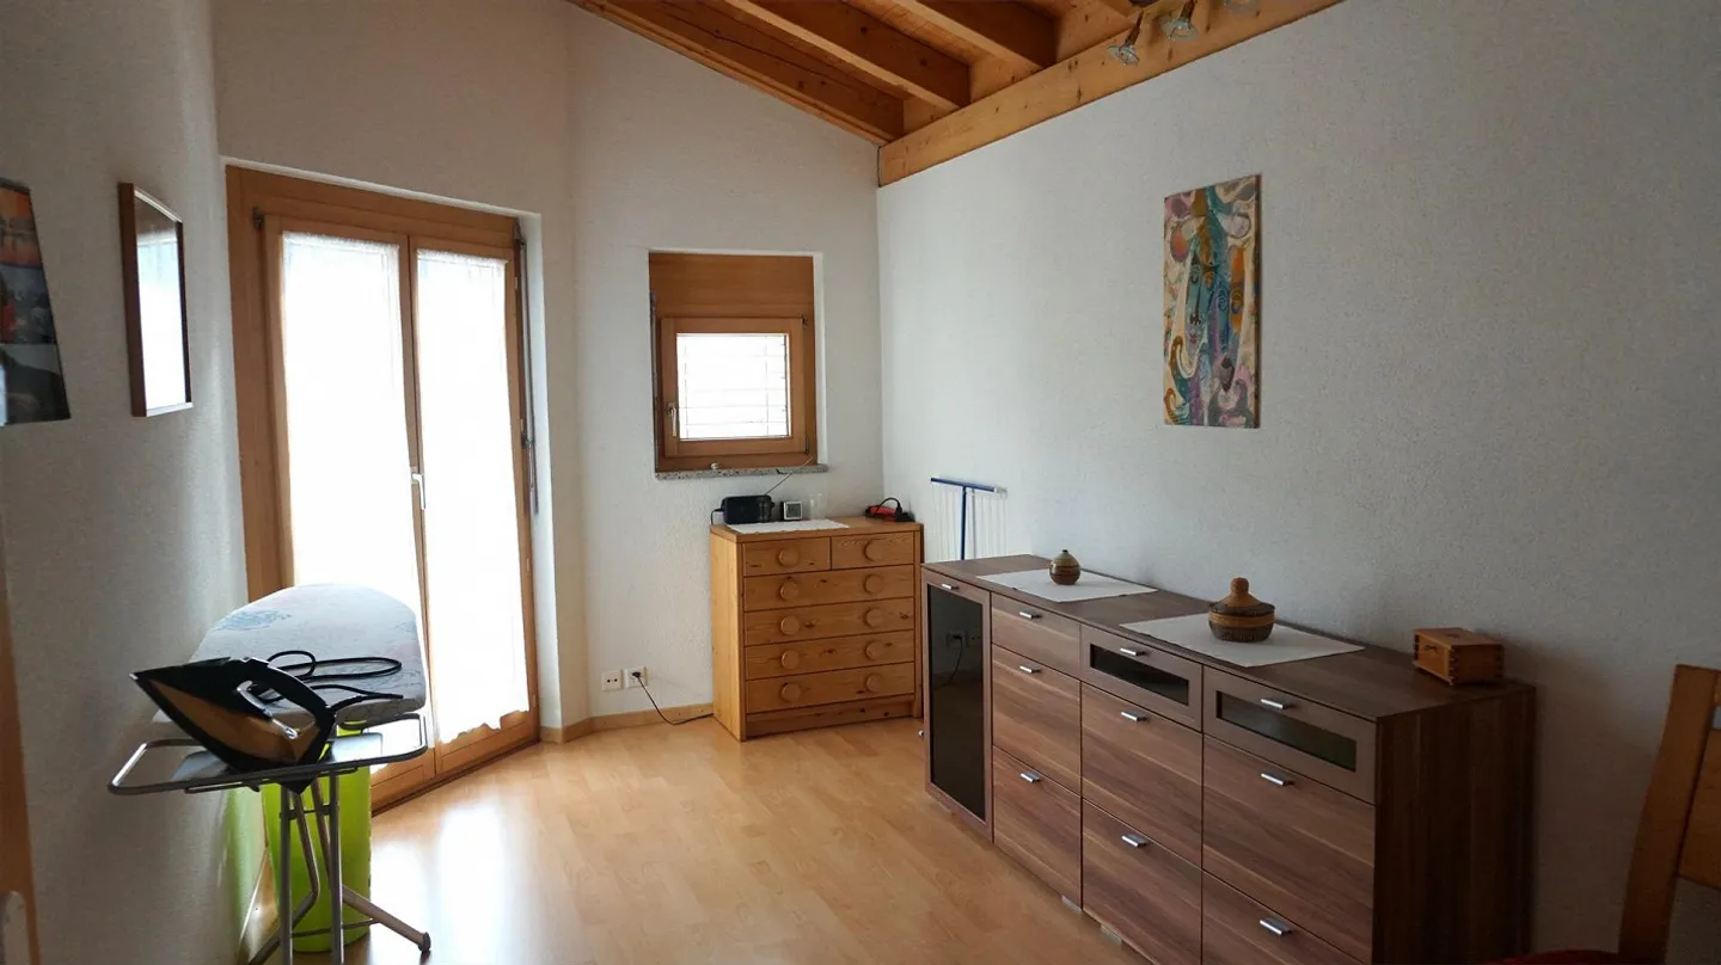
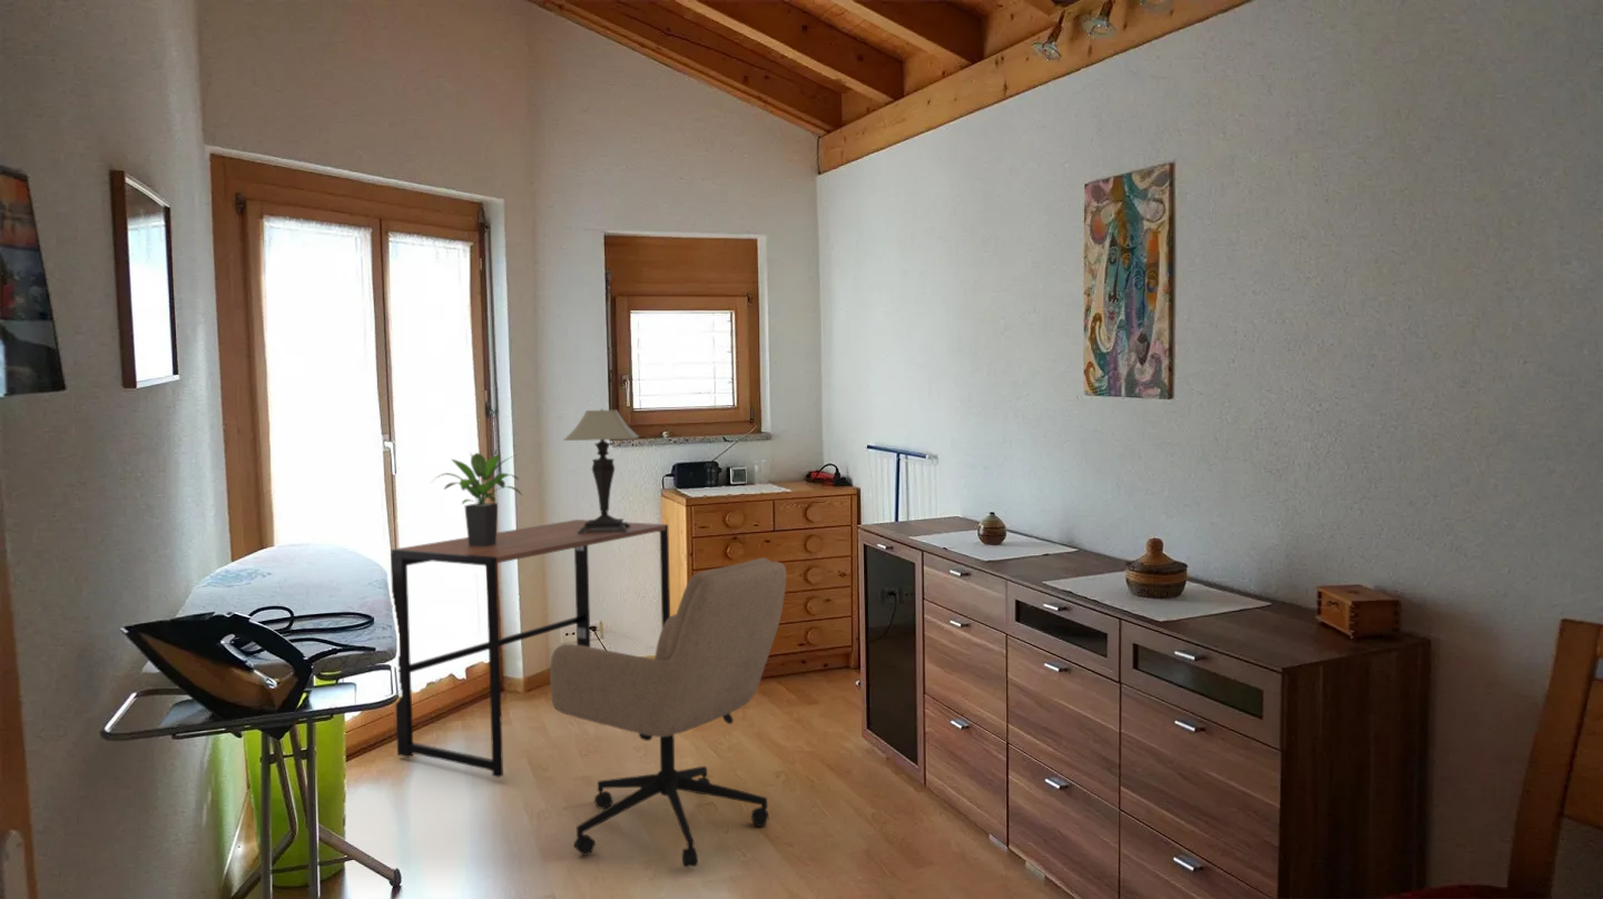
+ office chair (670, 693)
+ potted plant (480, 497)
+ table lamp (602, 468)
+ desk (542, 631)
